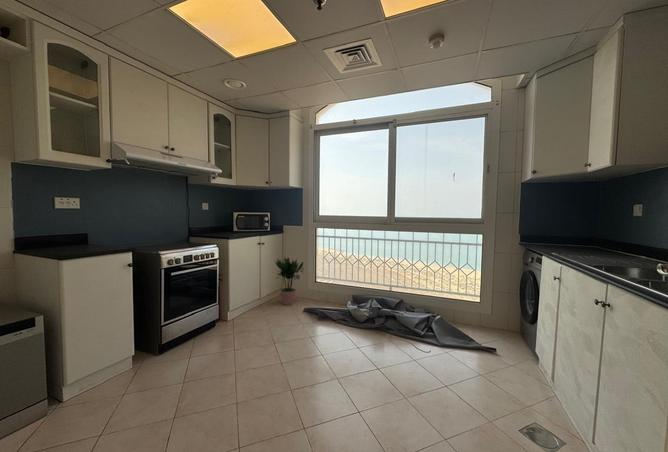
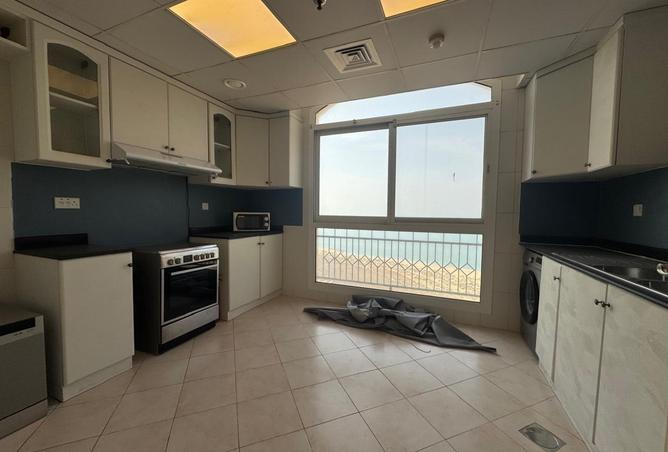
- potted plant (292, 279)
